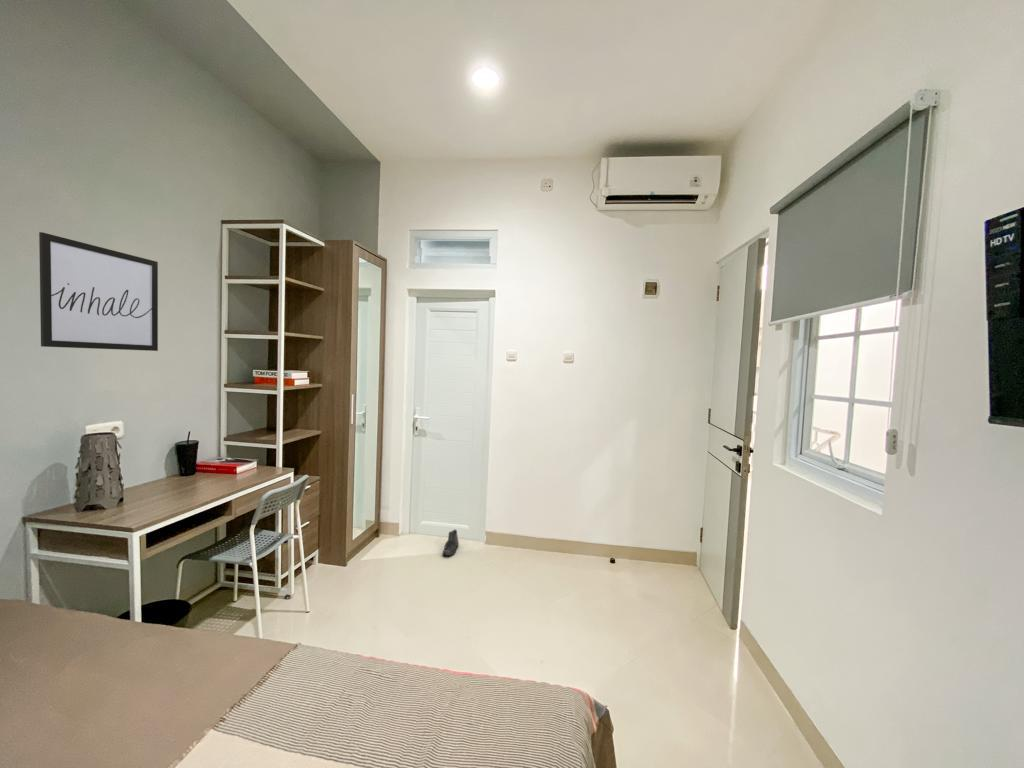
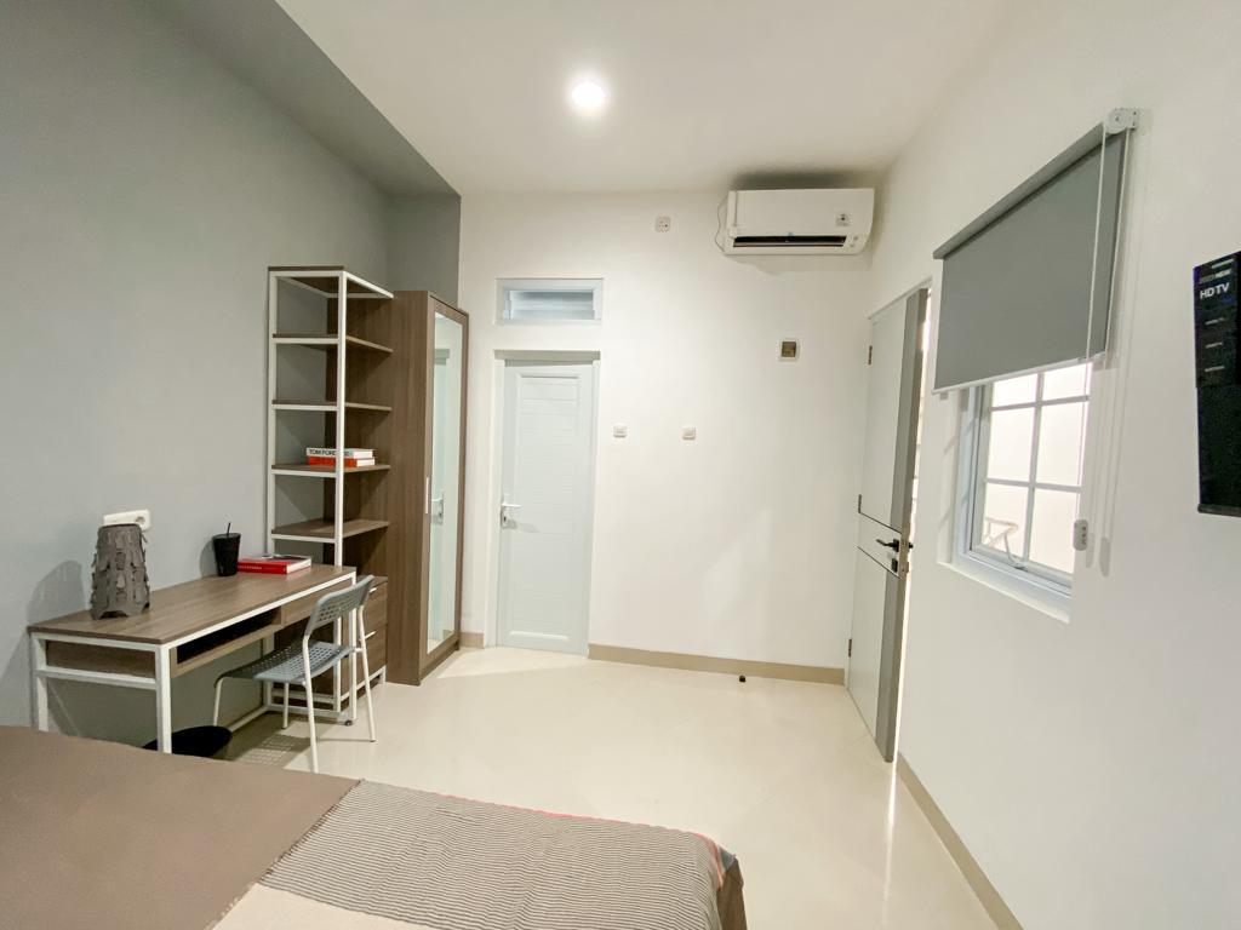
- sneaker (450, 542)
- wall art (106, 299)
